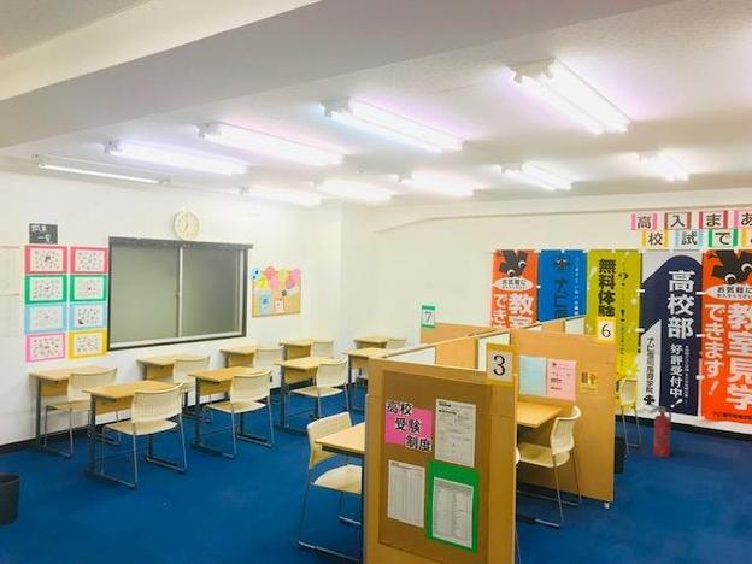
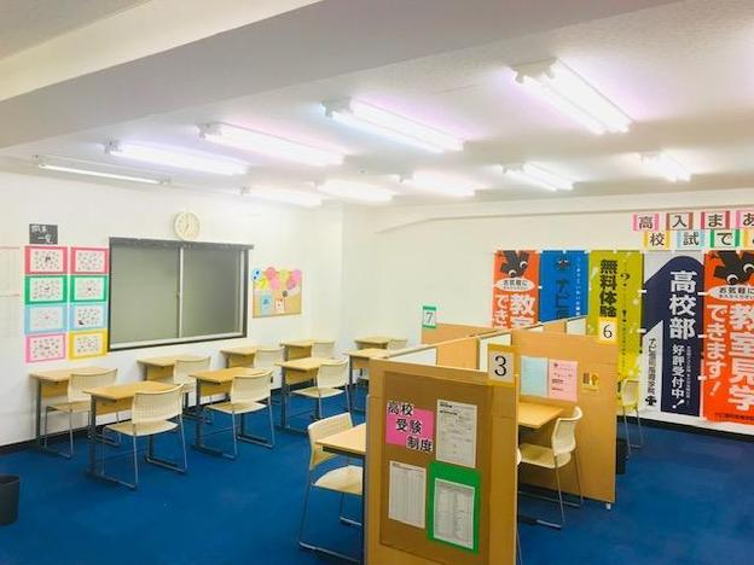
- fire extinguisher (660, 430)
